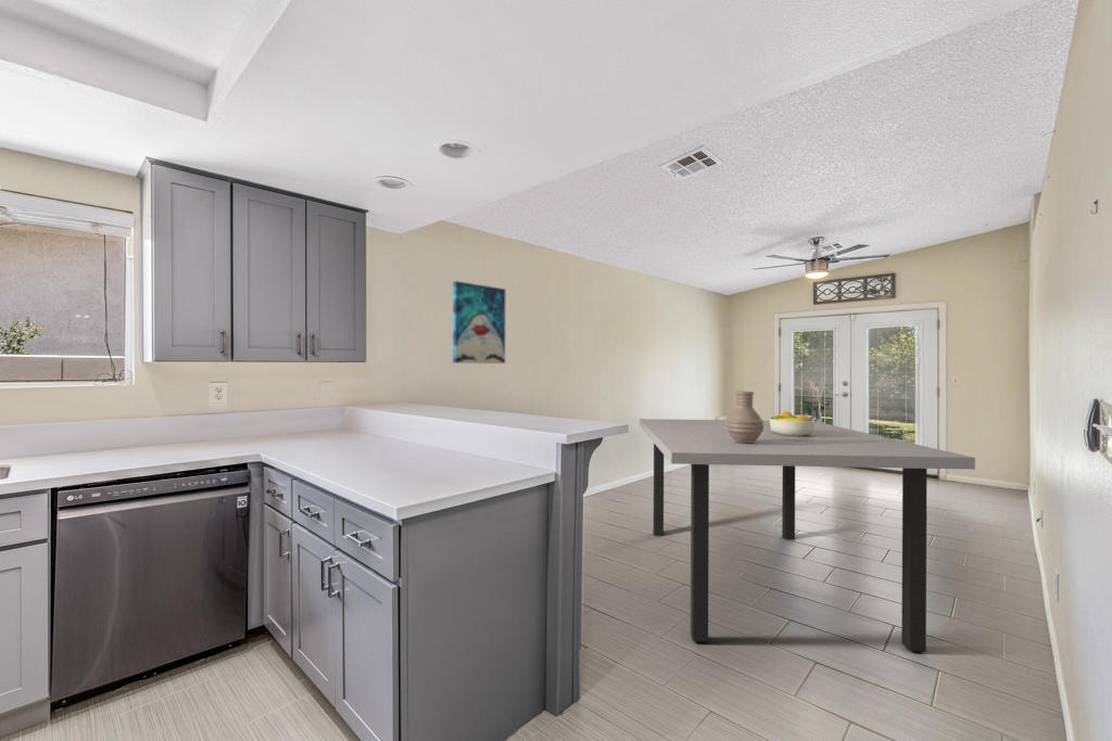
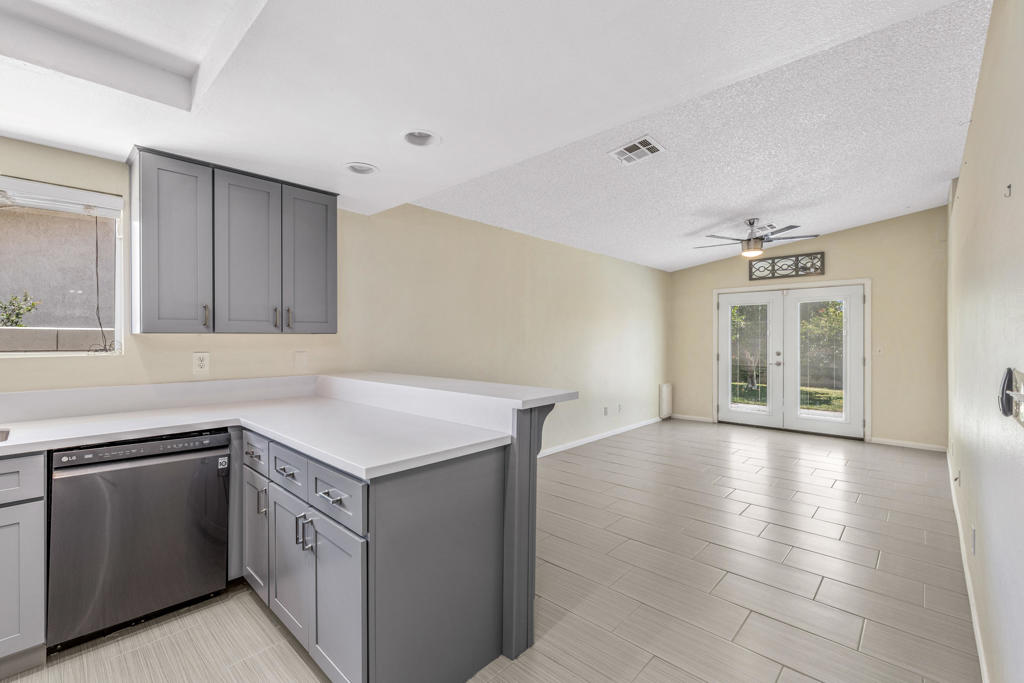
- vase (744, 417)
- dining table (782, 506)
- fruit bowl (791, 422)
- wall art (480, 324)
